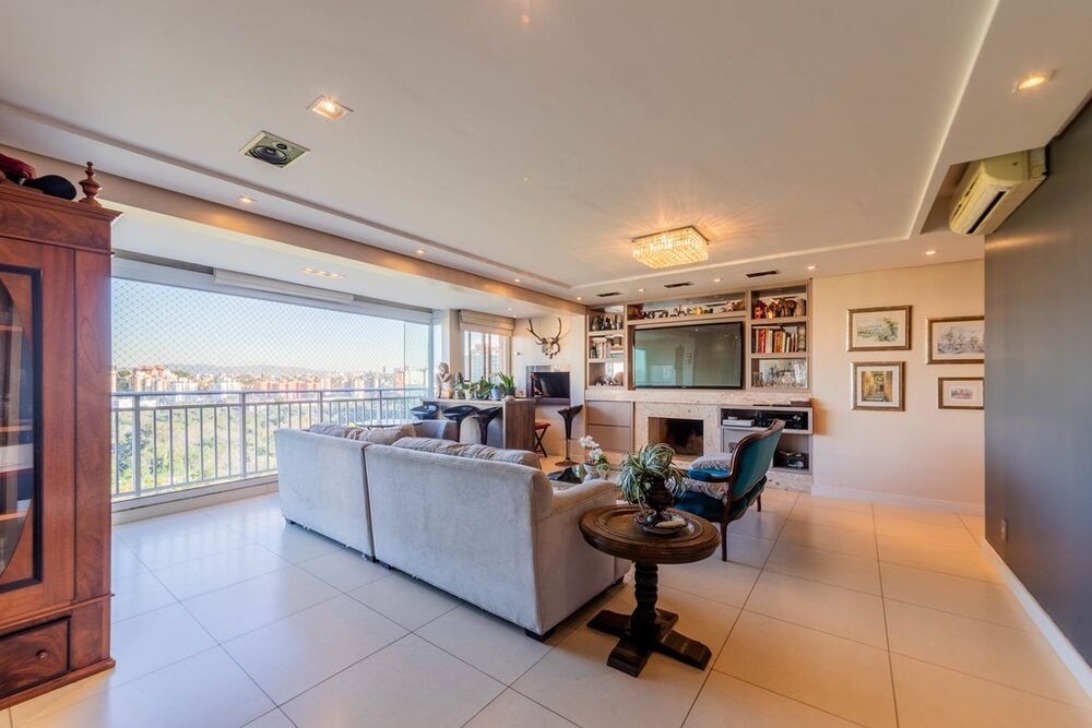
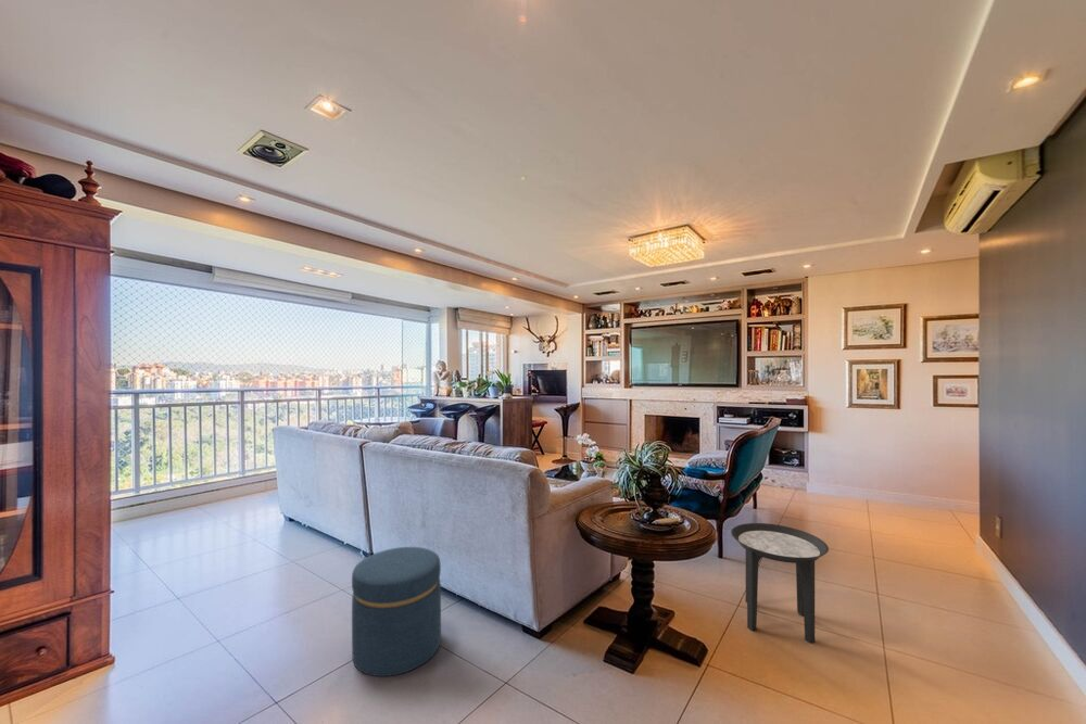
+ ottoman (397, 604)
+ side table (782, 561)
